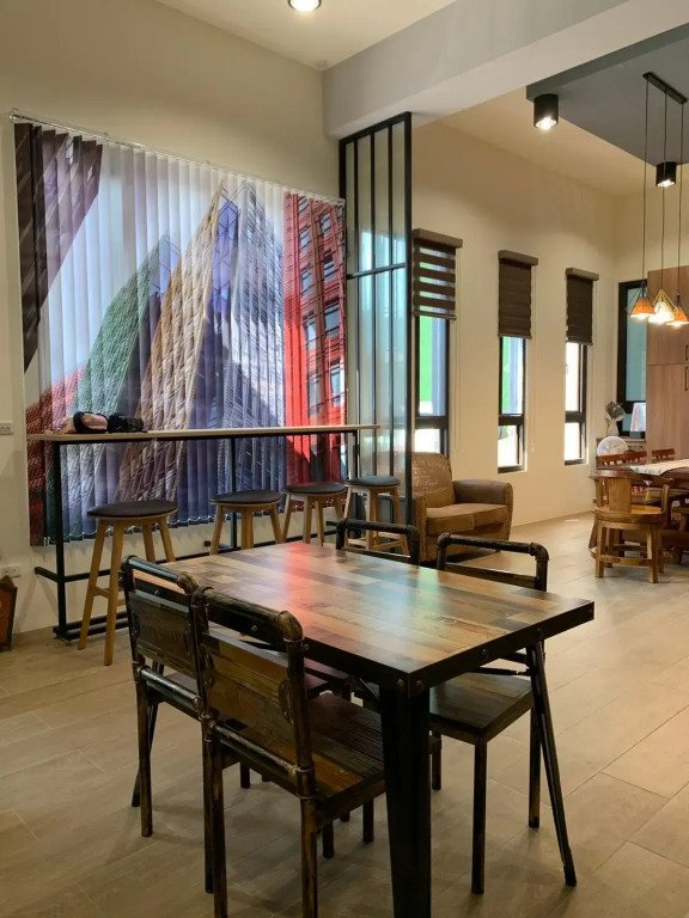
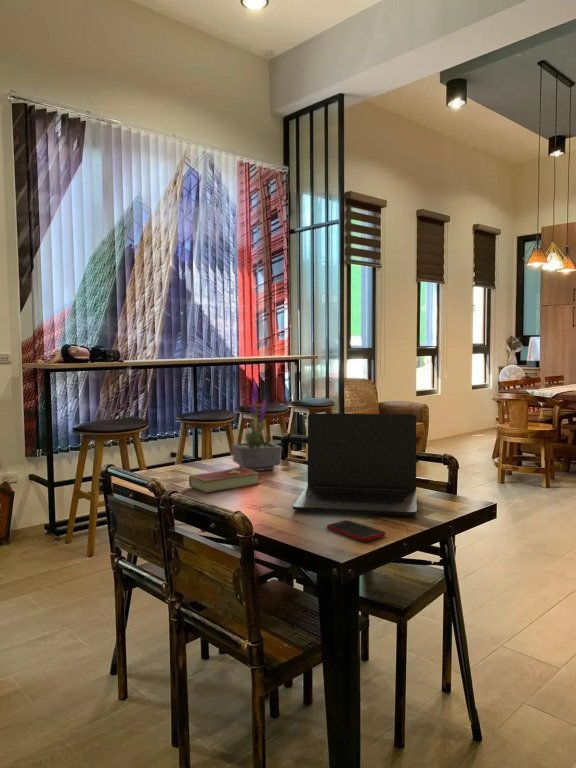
+ cell phone (355, 530)
+ laptop (357, 460)
+ potted plant (255, 423)
+ hardcover book (224, 479)
